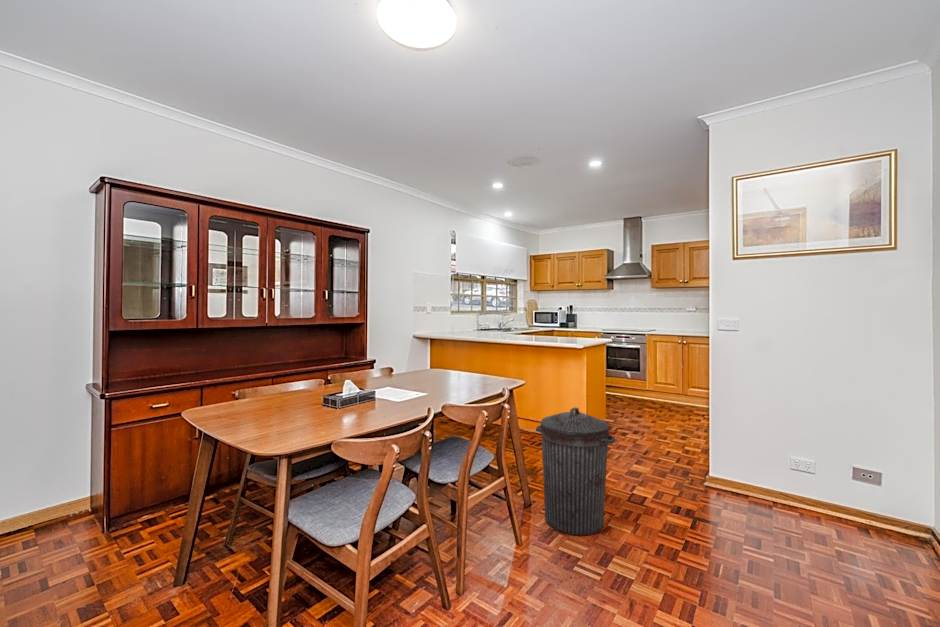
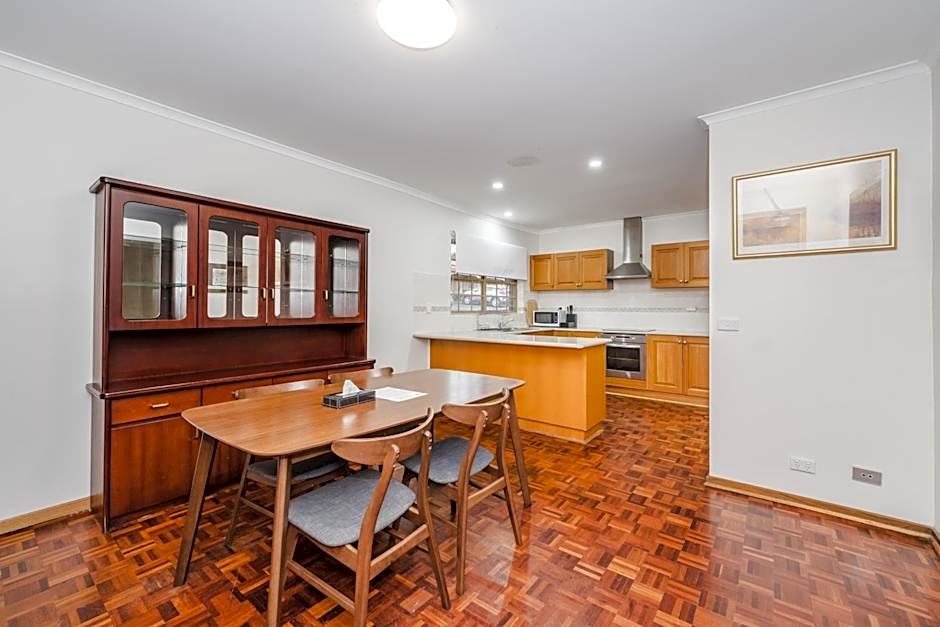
- trash can (573, 464)
